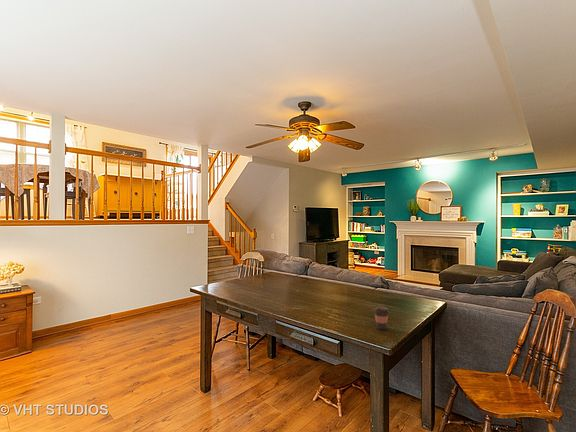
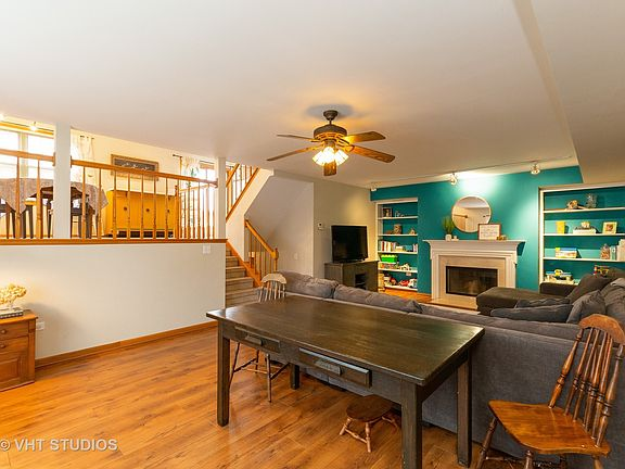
- coffee cup (381, 318)
